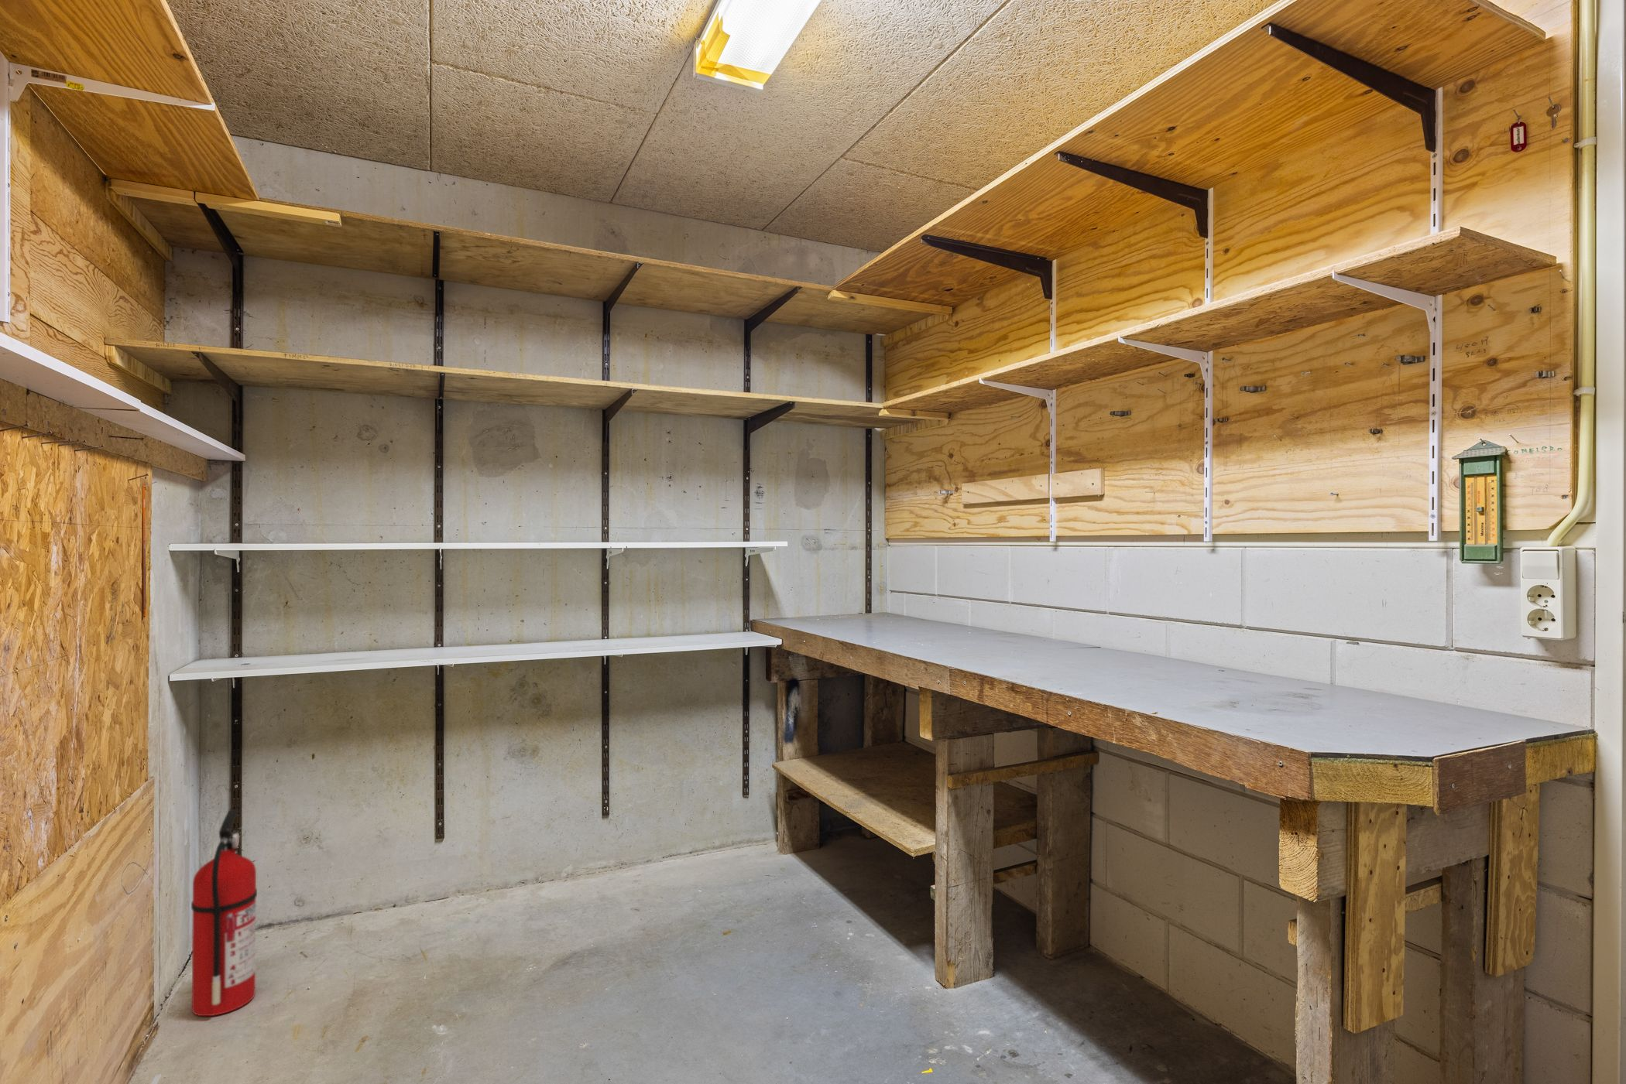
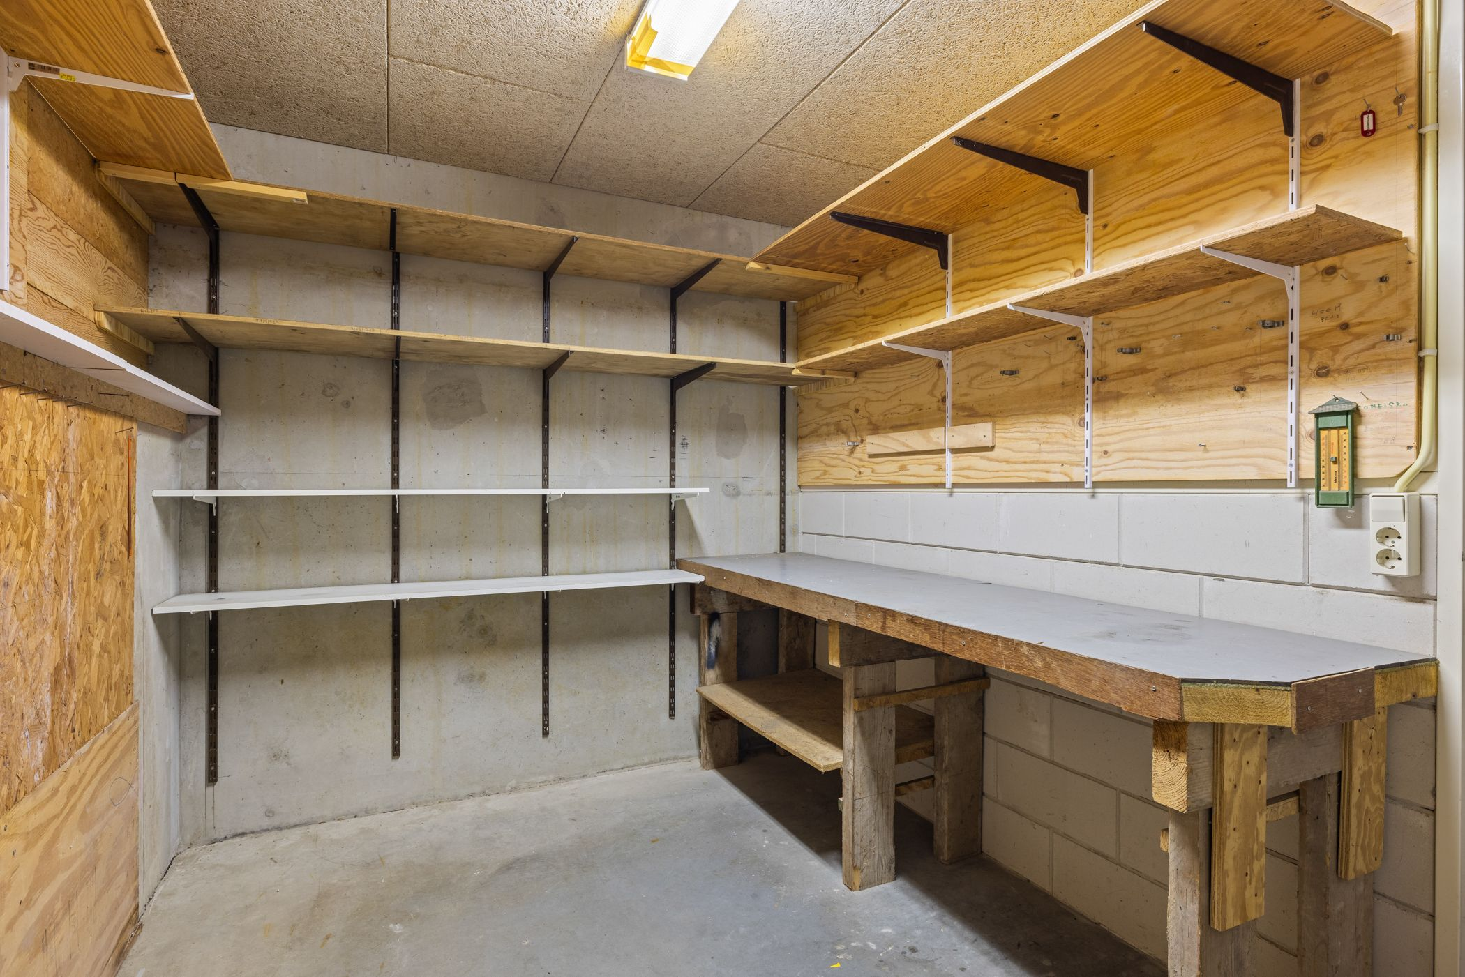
- fire extinguisher (224, 911)
